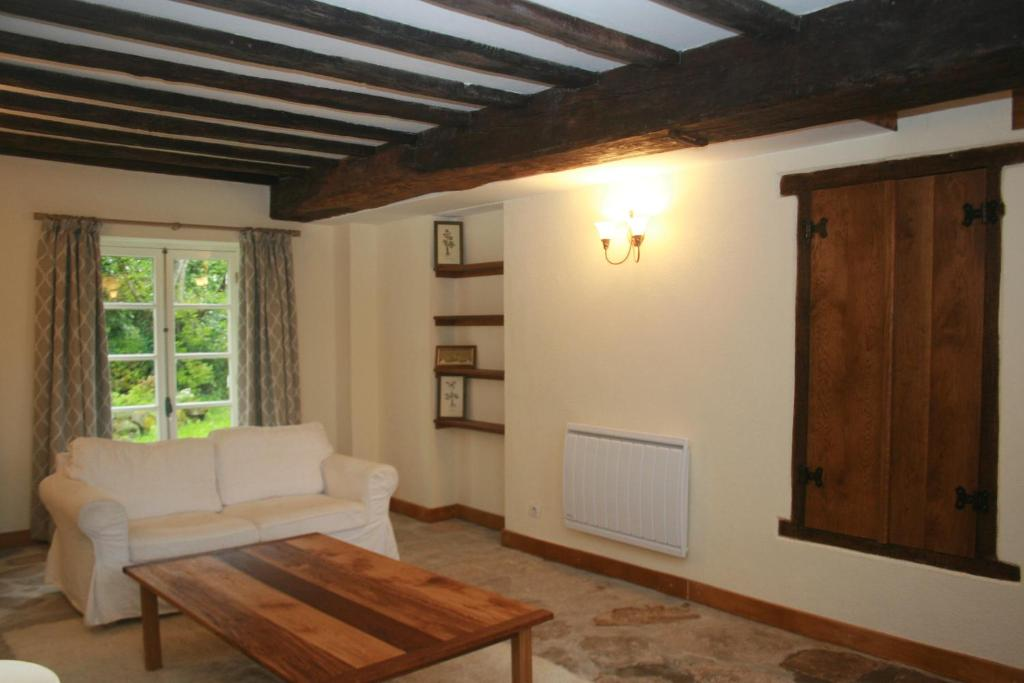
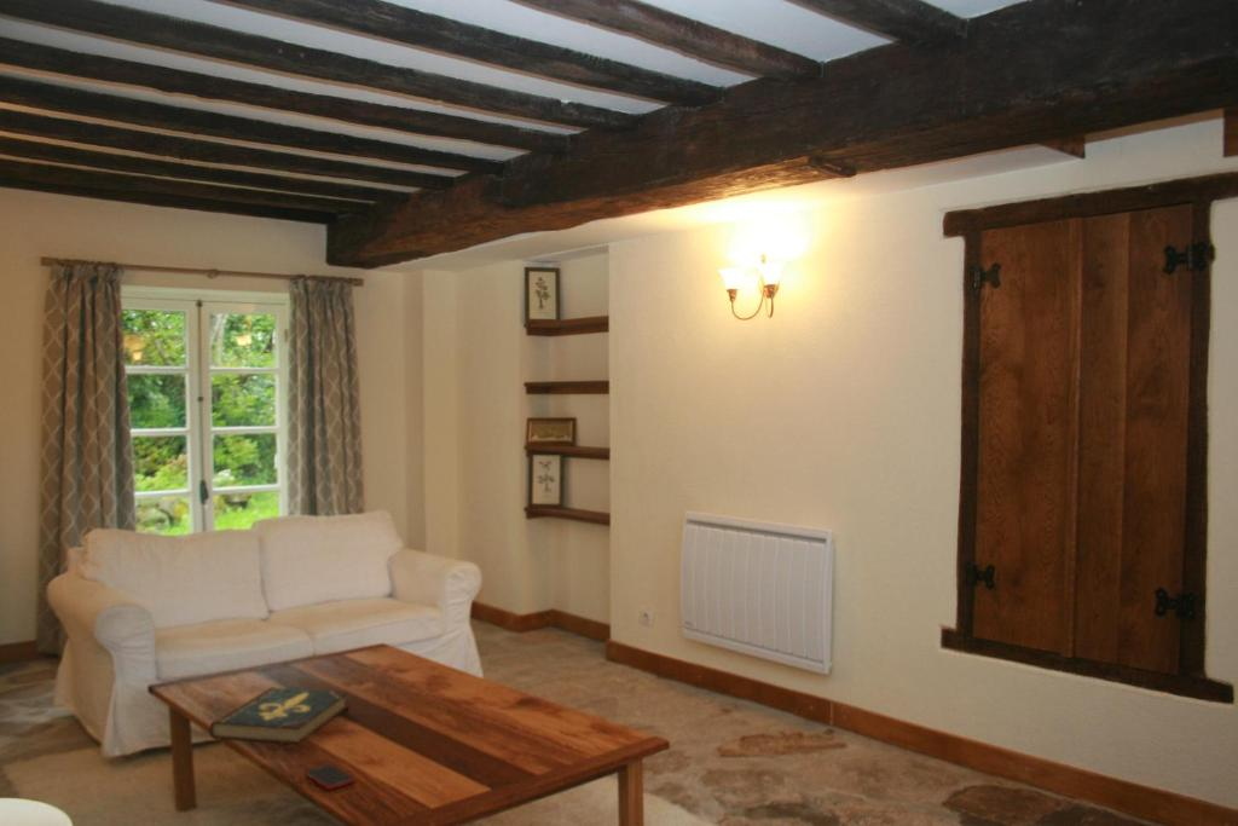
+ book (282, 714)
+ cell phone (329, 776)
